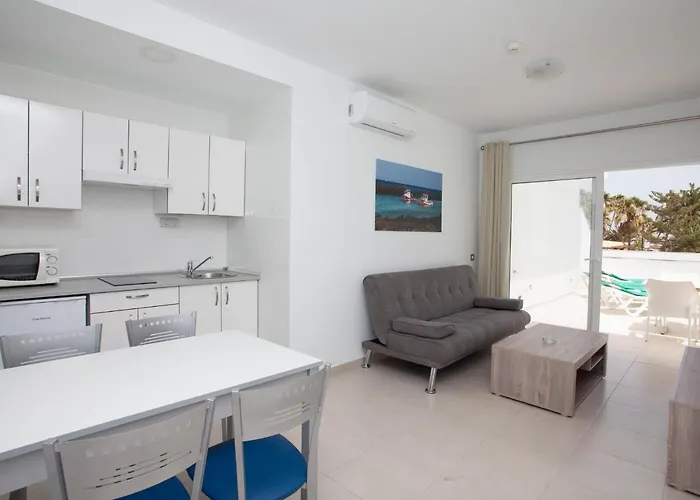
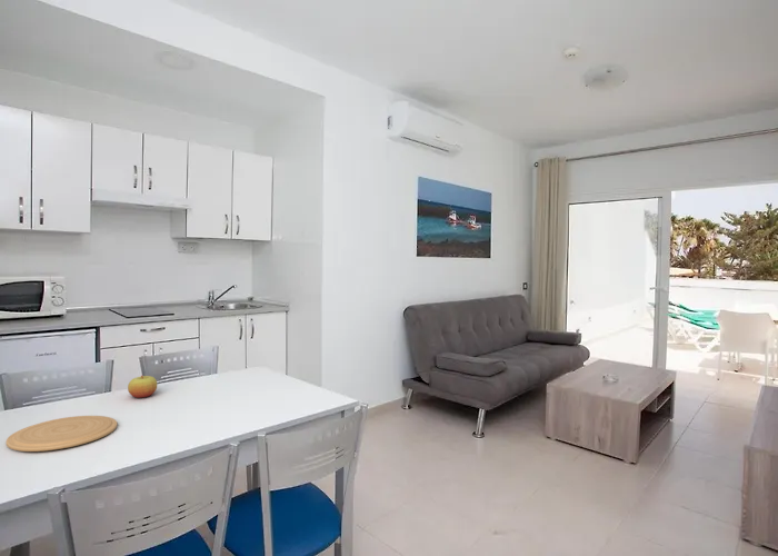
+ plate (64, 430)
+ apple (142, 386)
